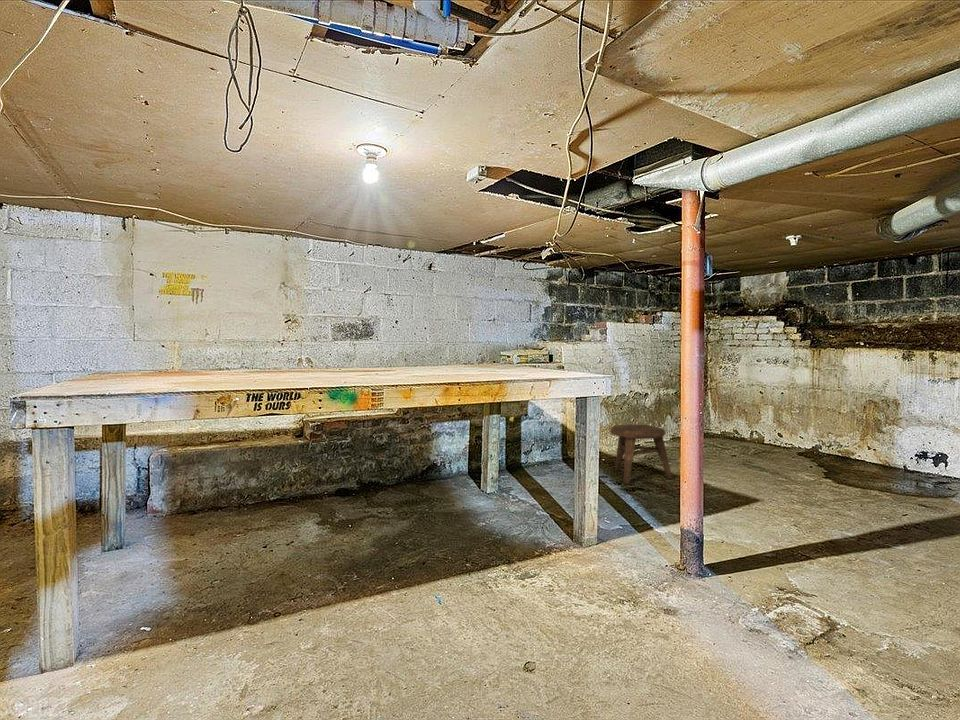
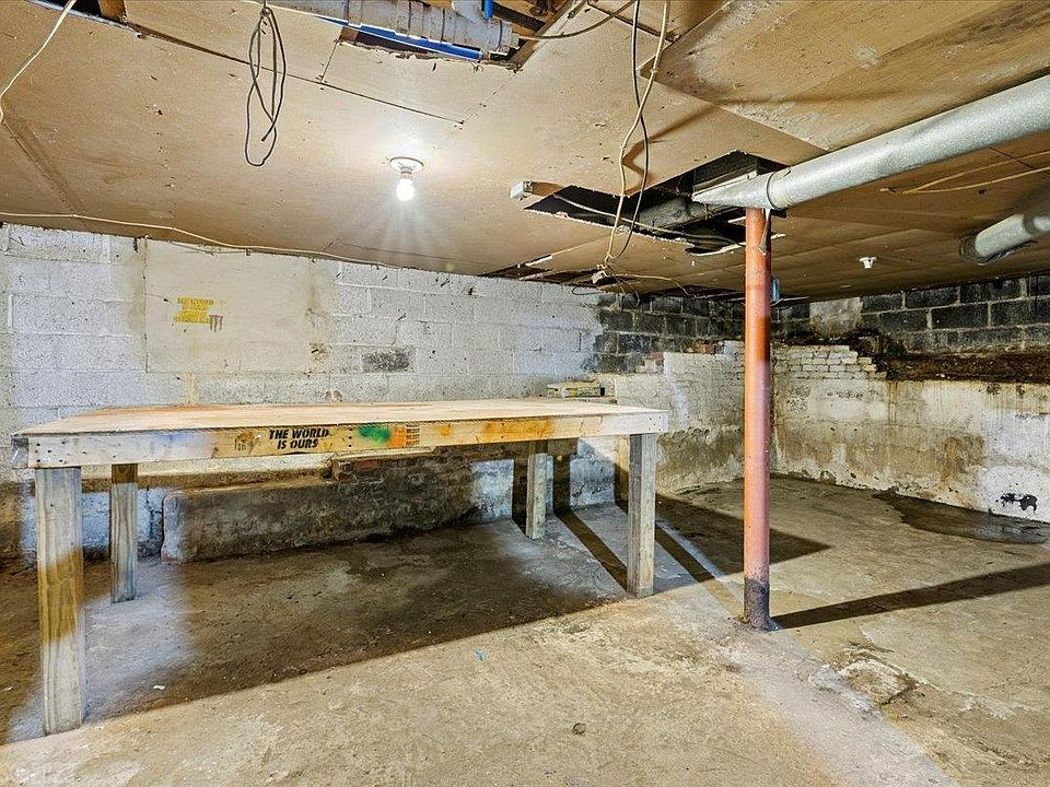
- stool (636, 452)
